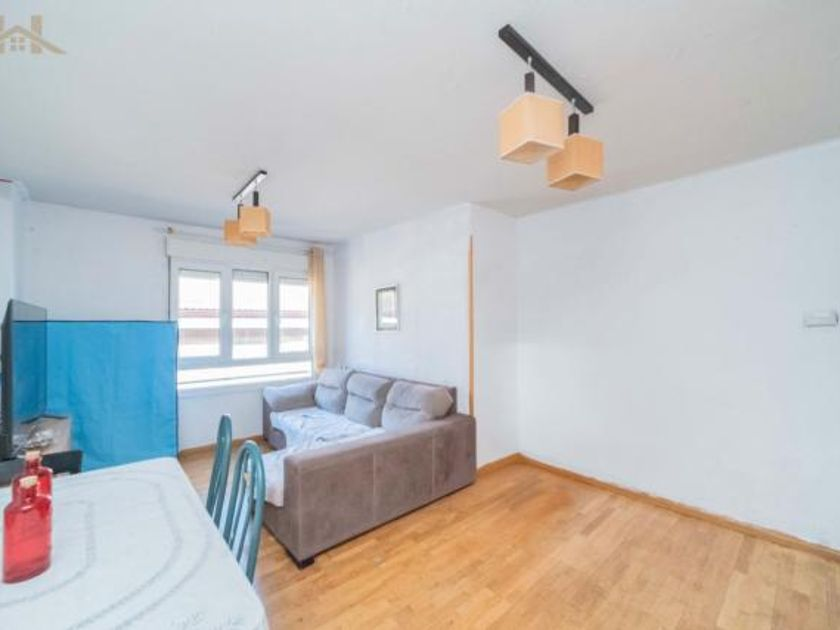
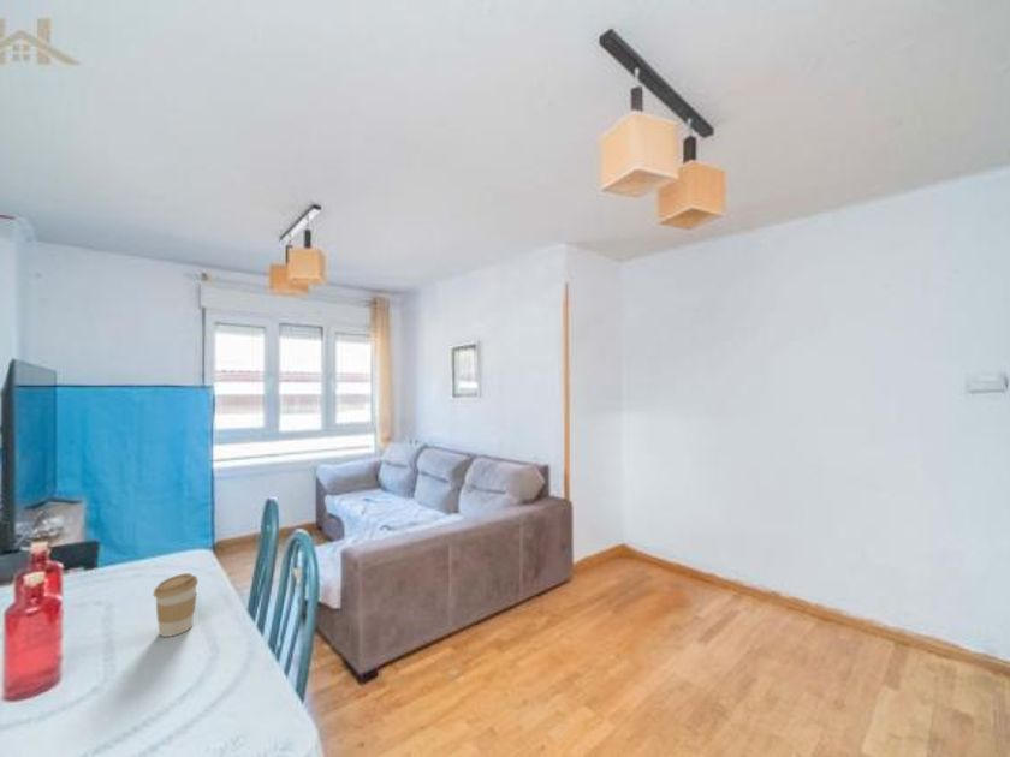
+ coffee cup (176, 603)
